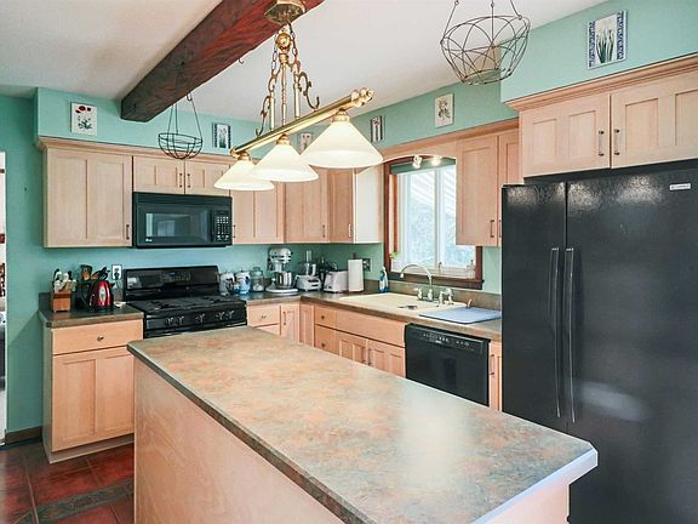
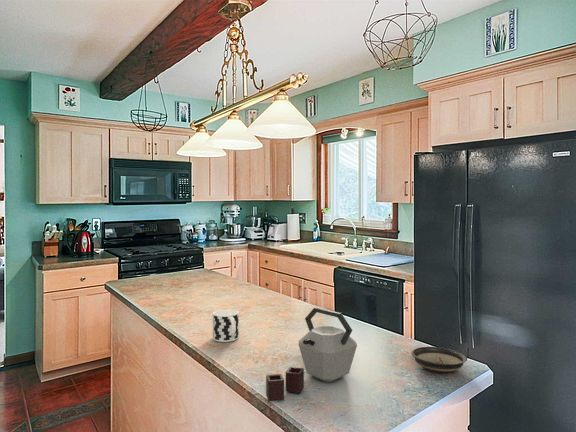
+ kettle (308, 349)
+ cup (227, 326)
+ saucer (438, 361)
